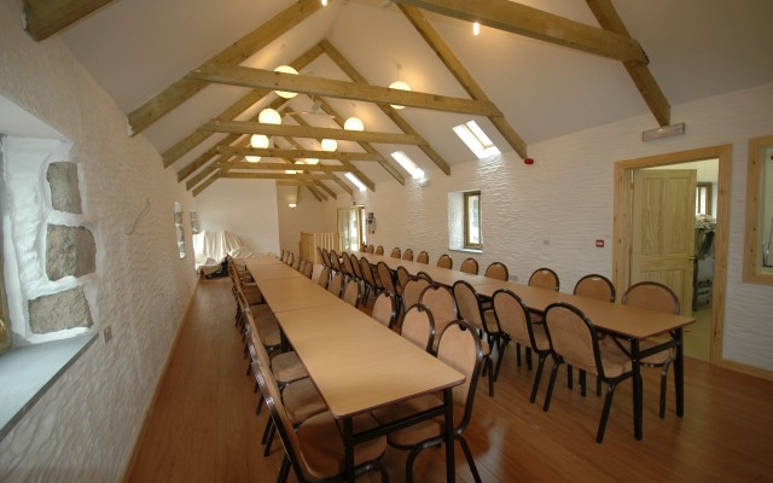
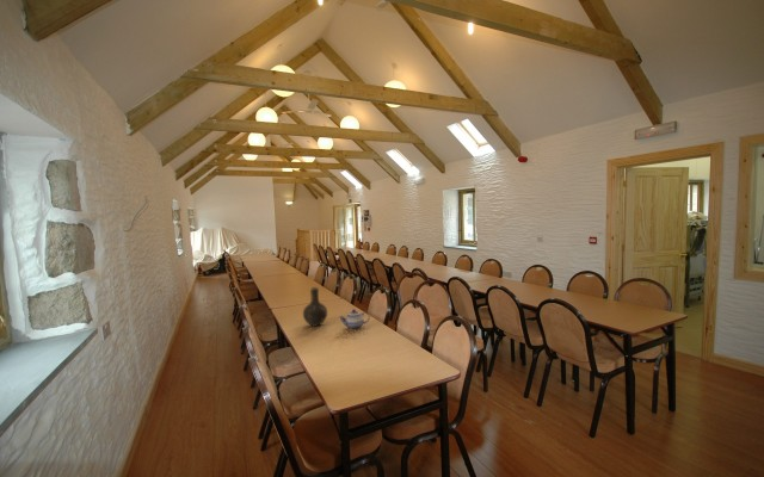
+ vase (314, 305)
+ teapot (355, 317)
